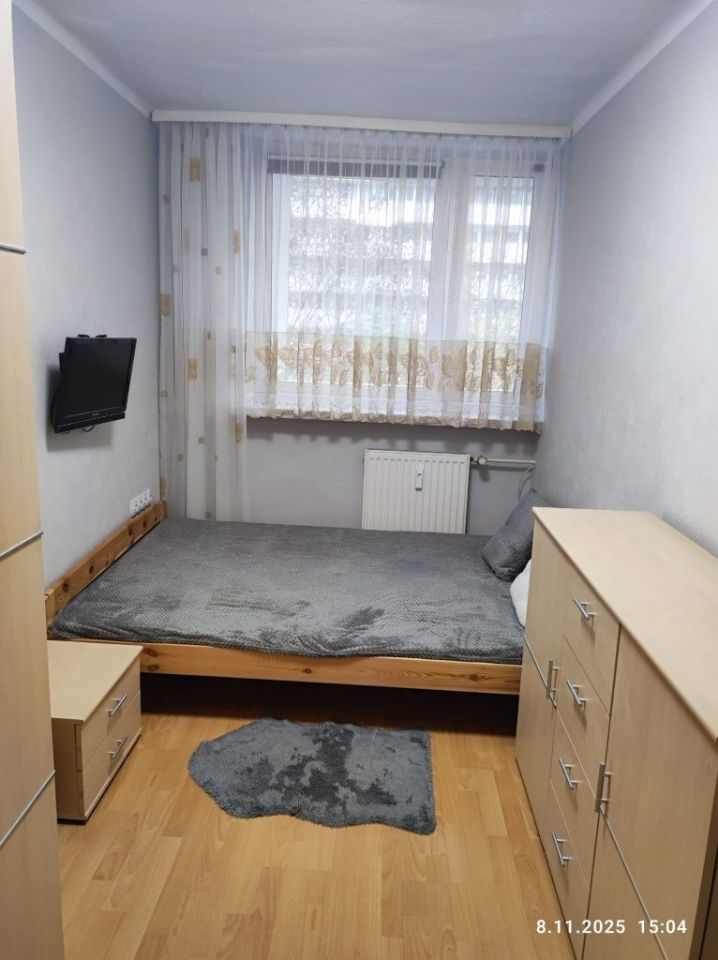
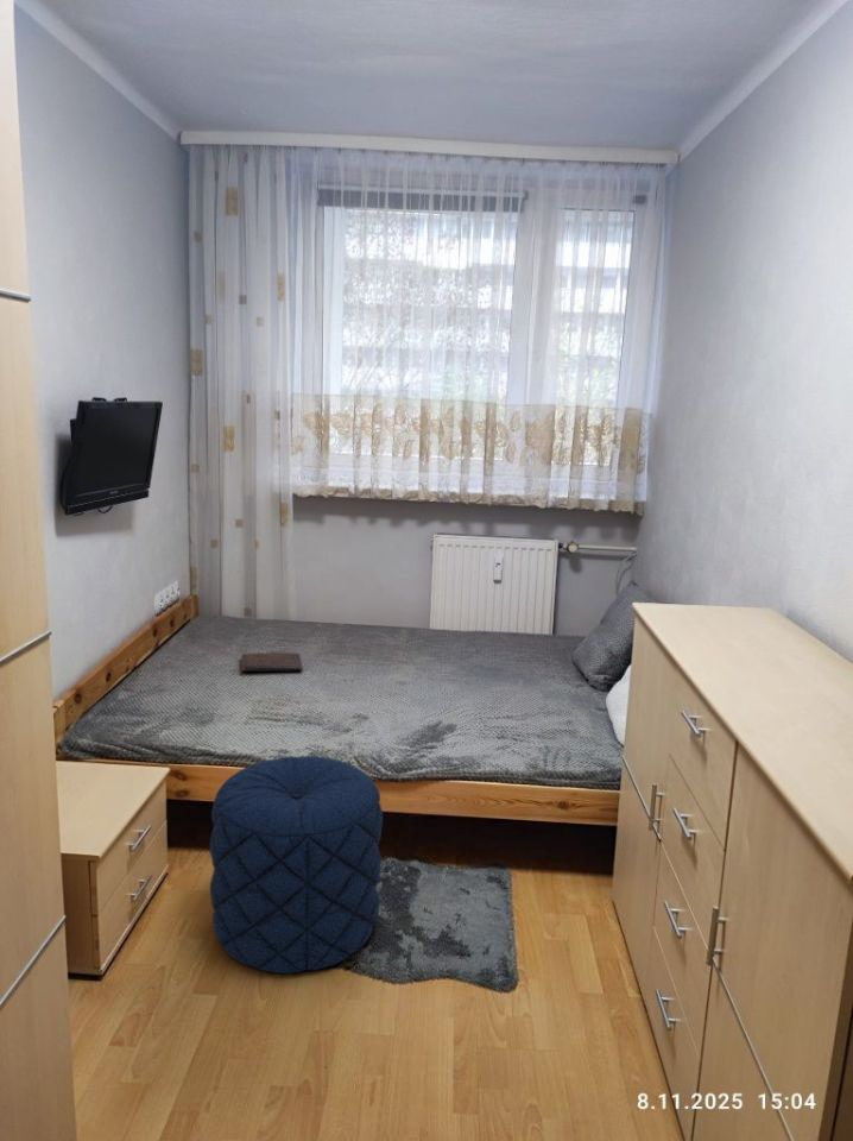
+ pouf (296, 852)
+ book (271, 662)
